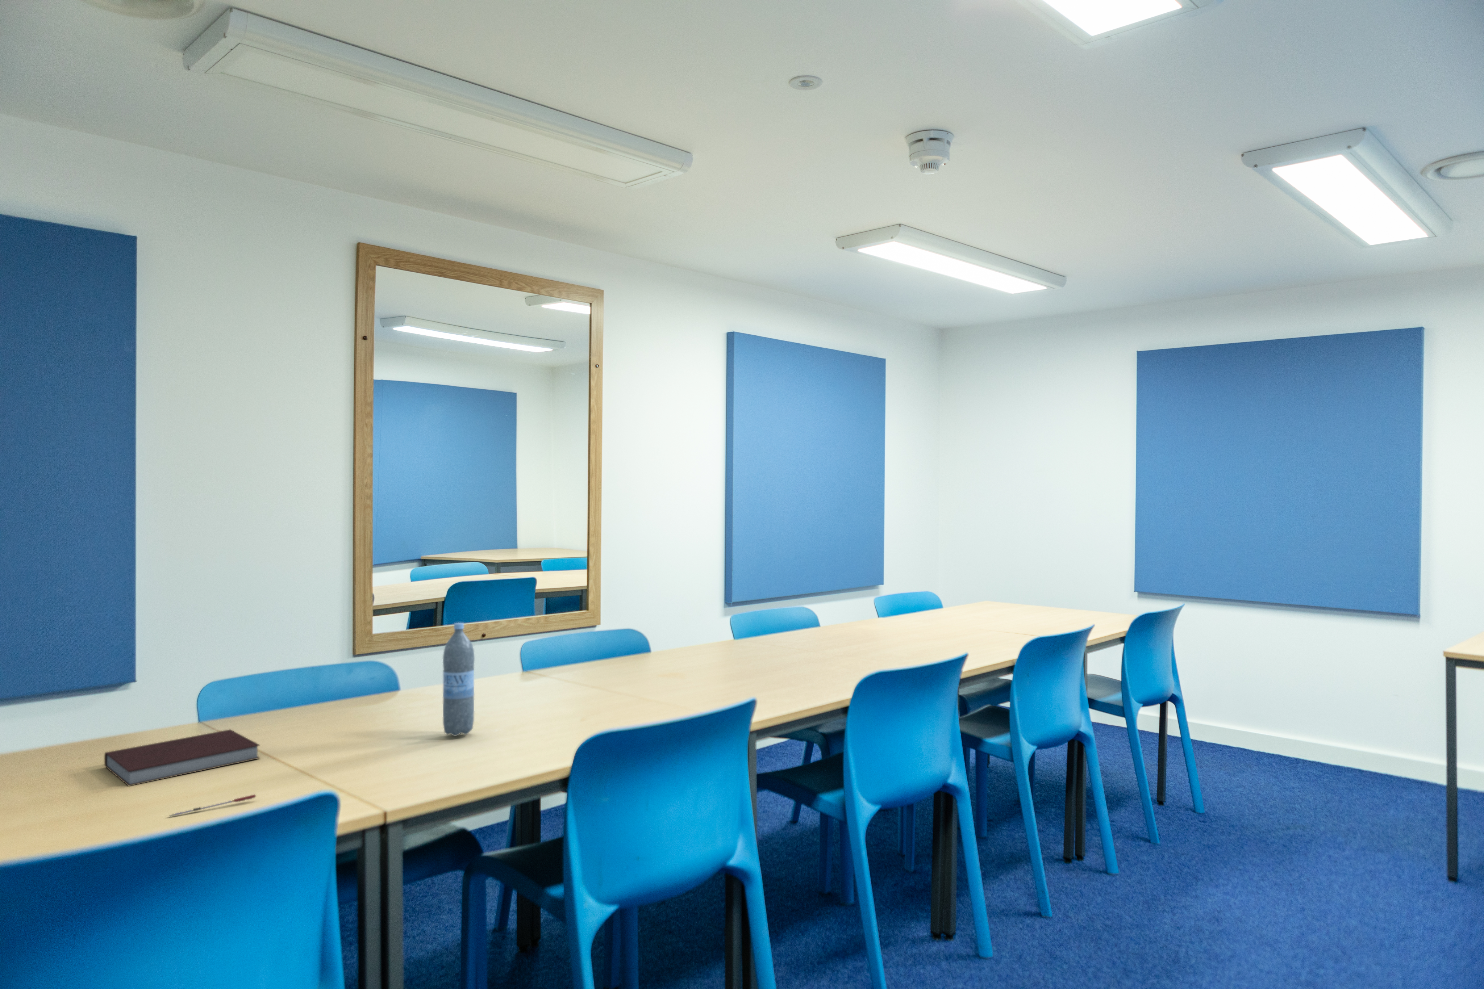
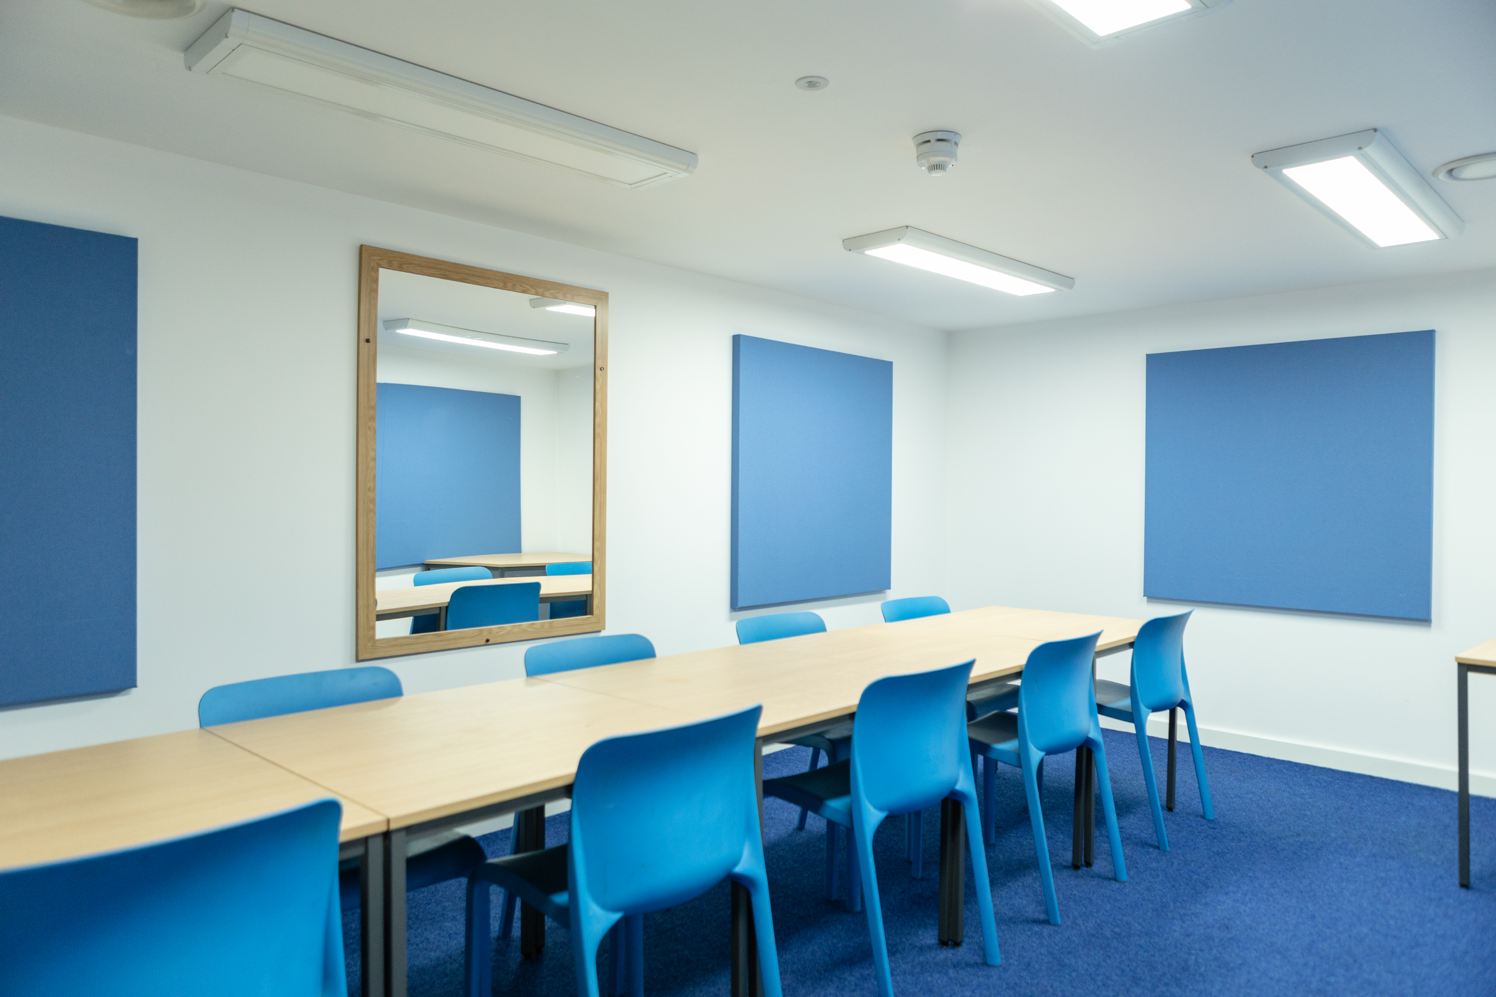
- notebook (183, 755)
- water bottle (458, 679)
- pen (213, 805)
